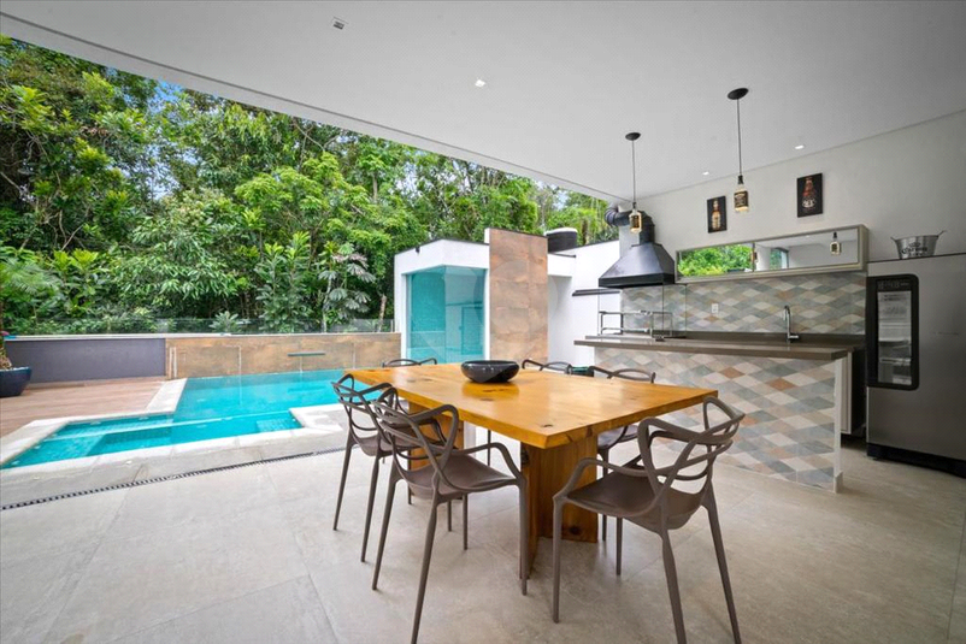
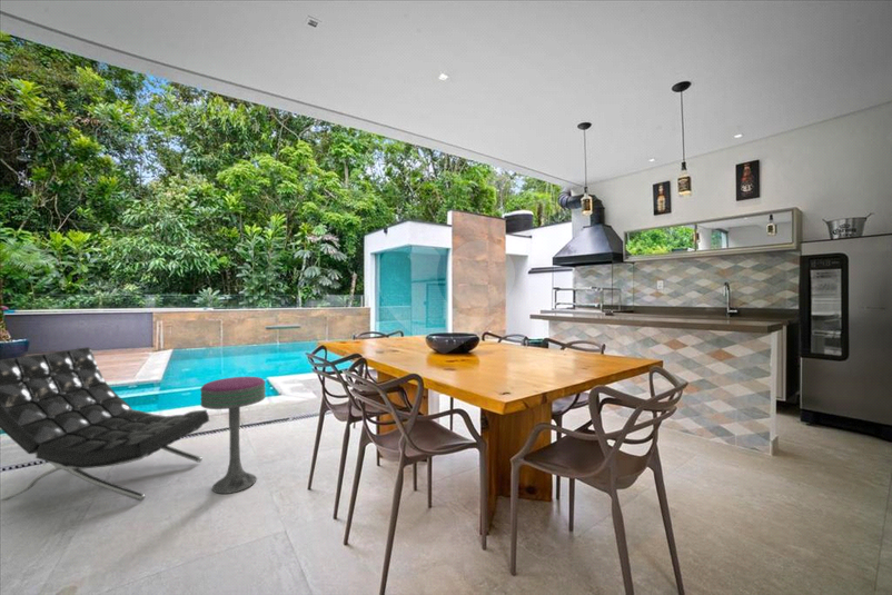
+ bar stool (234, 432)
+ lounge chair (102, 416)
